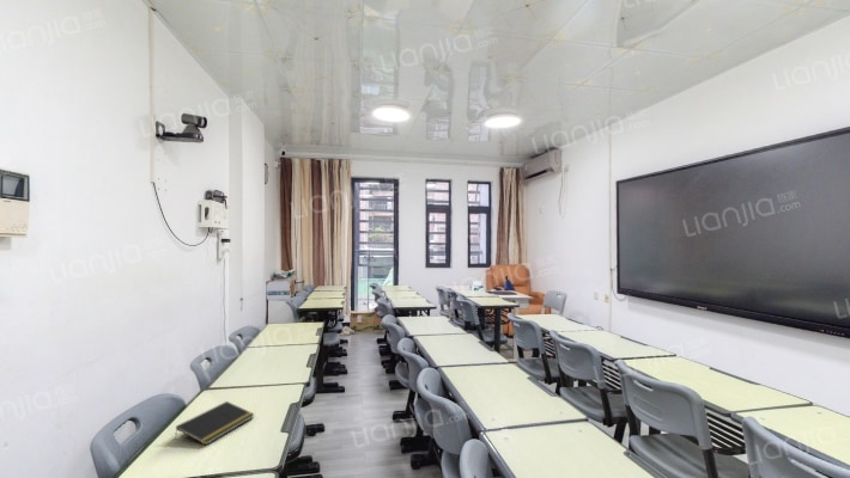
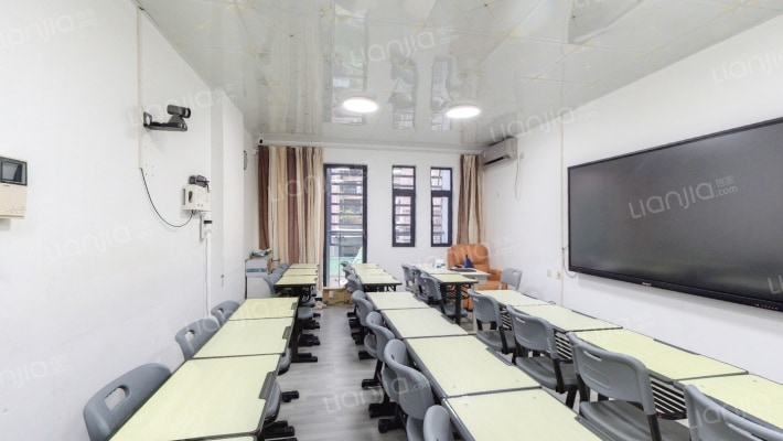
- notepad (217, 421)
